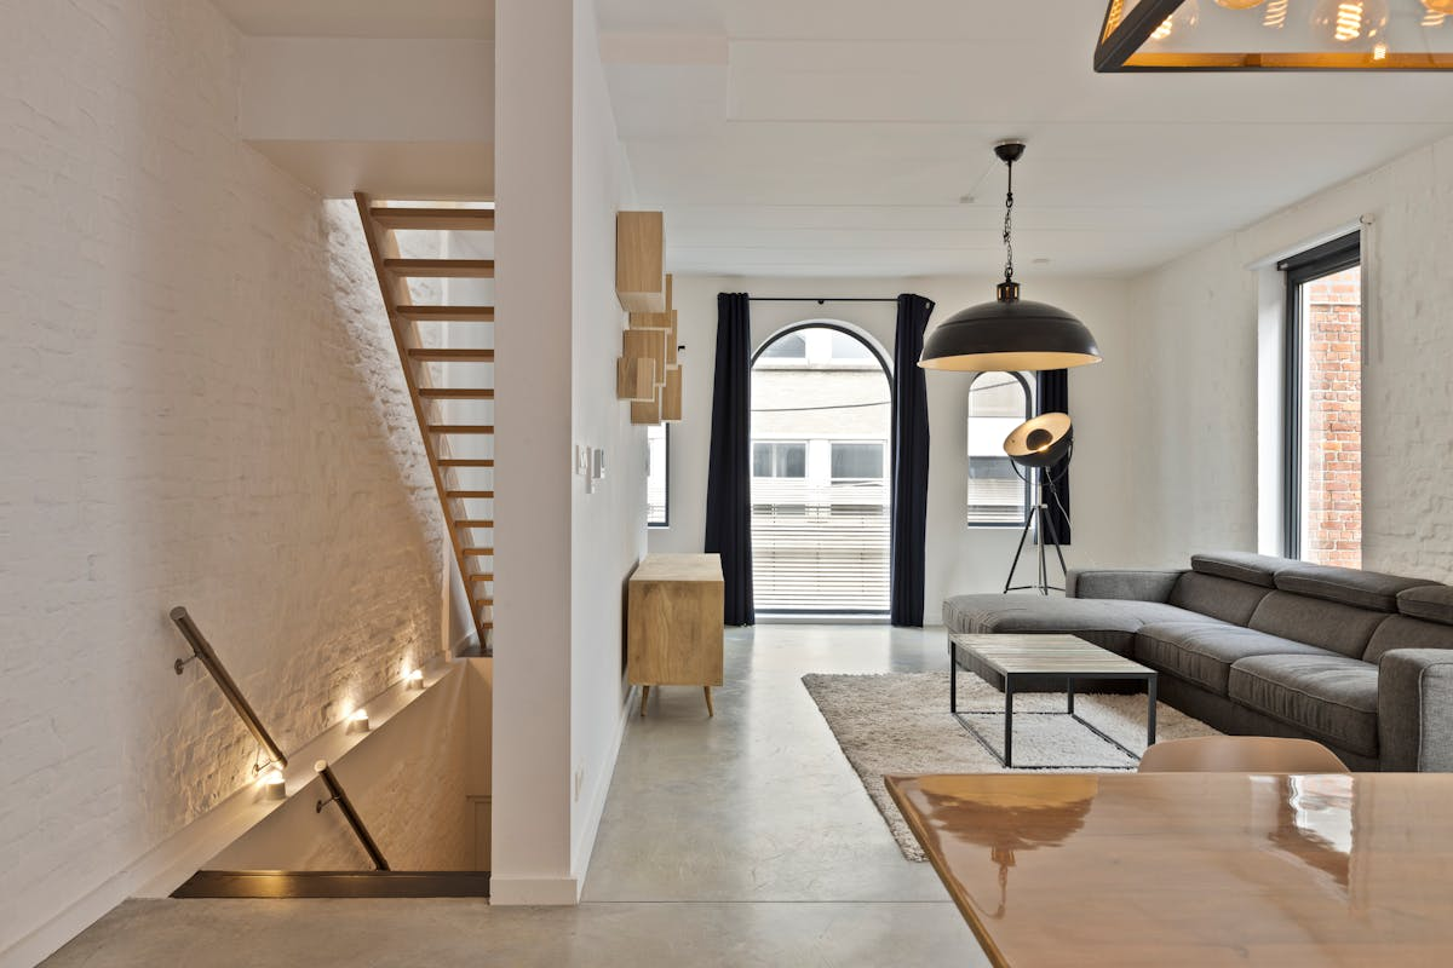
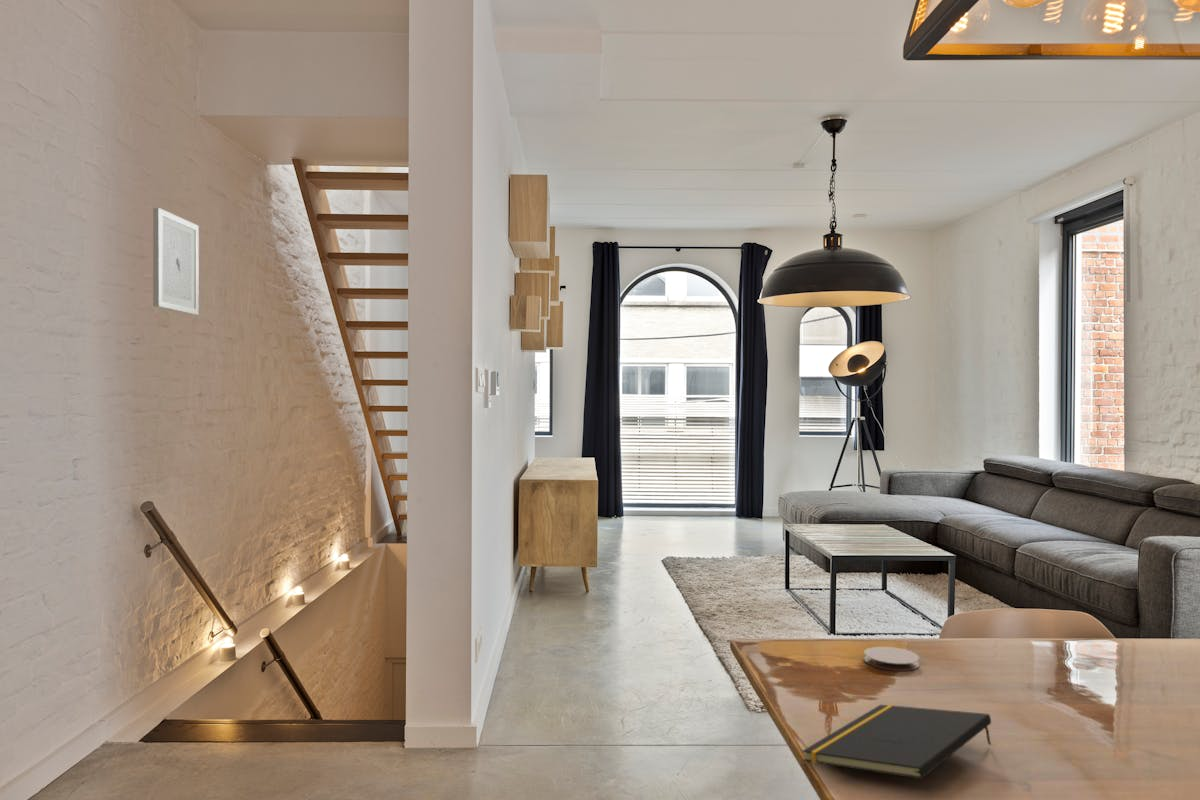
+ notepad (898, 737)
+ wall art (176, 264)
+ coaster (891, 658)
